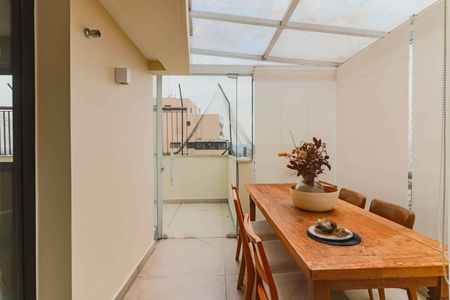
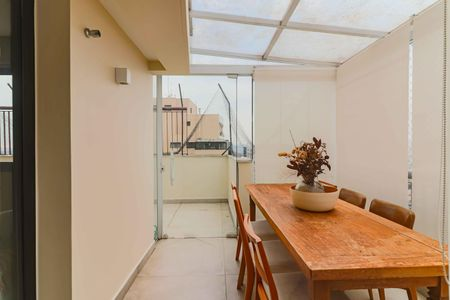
- plate (332, 228)
